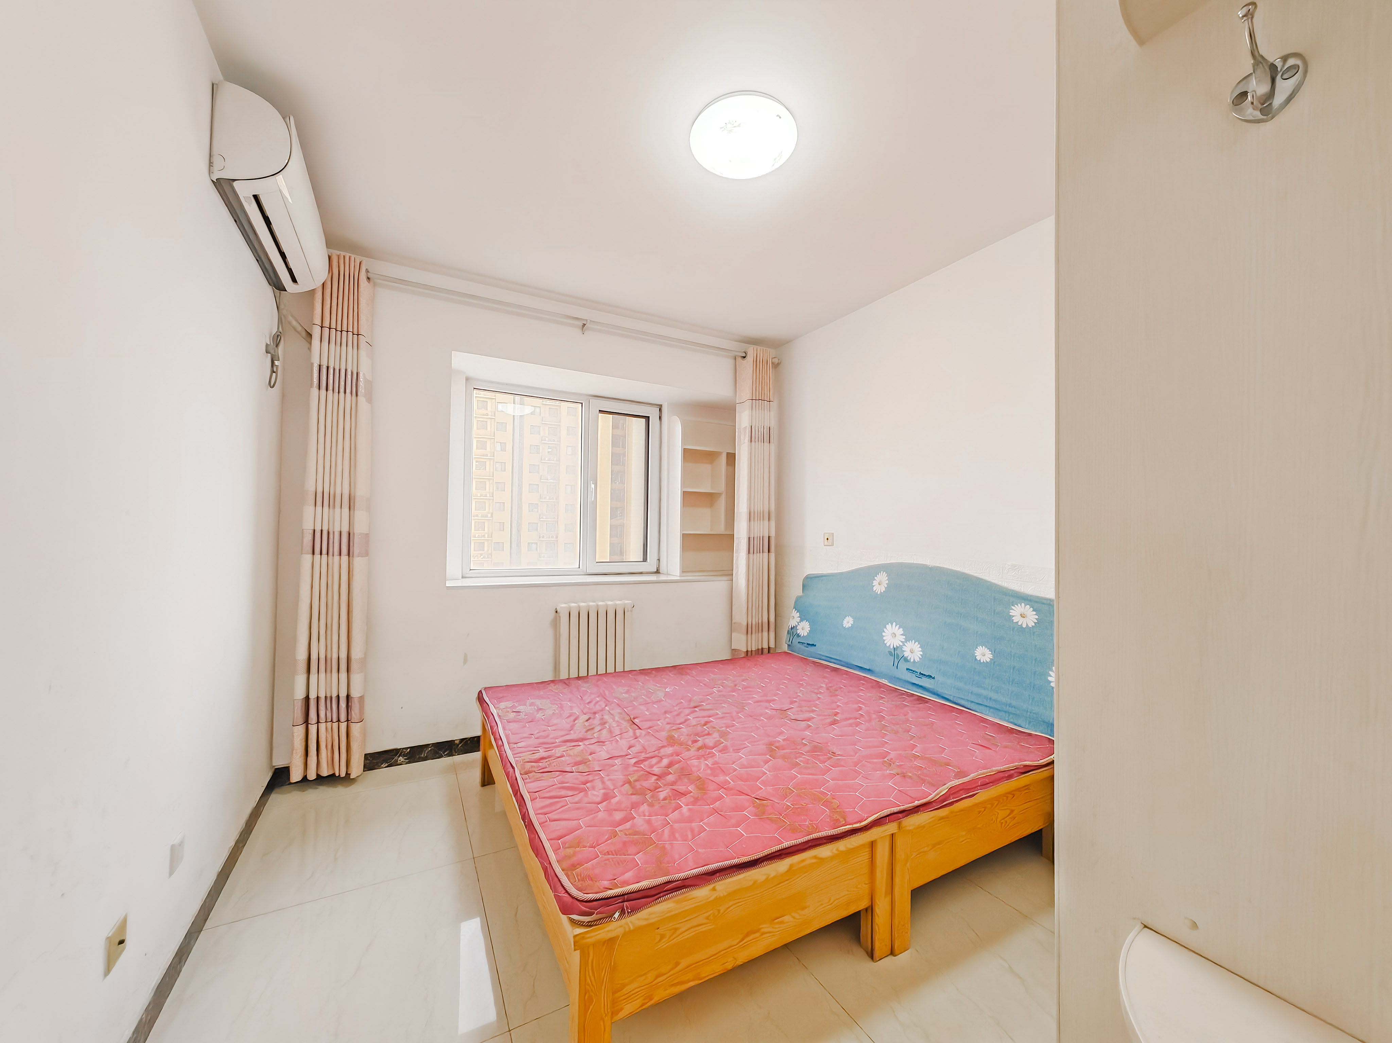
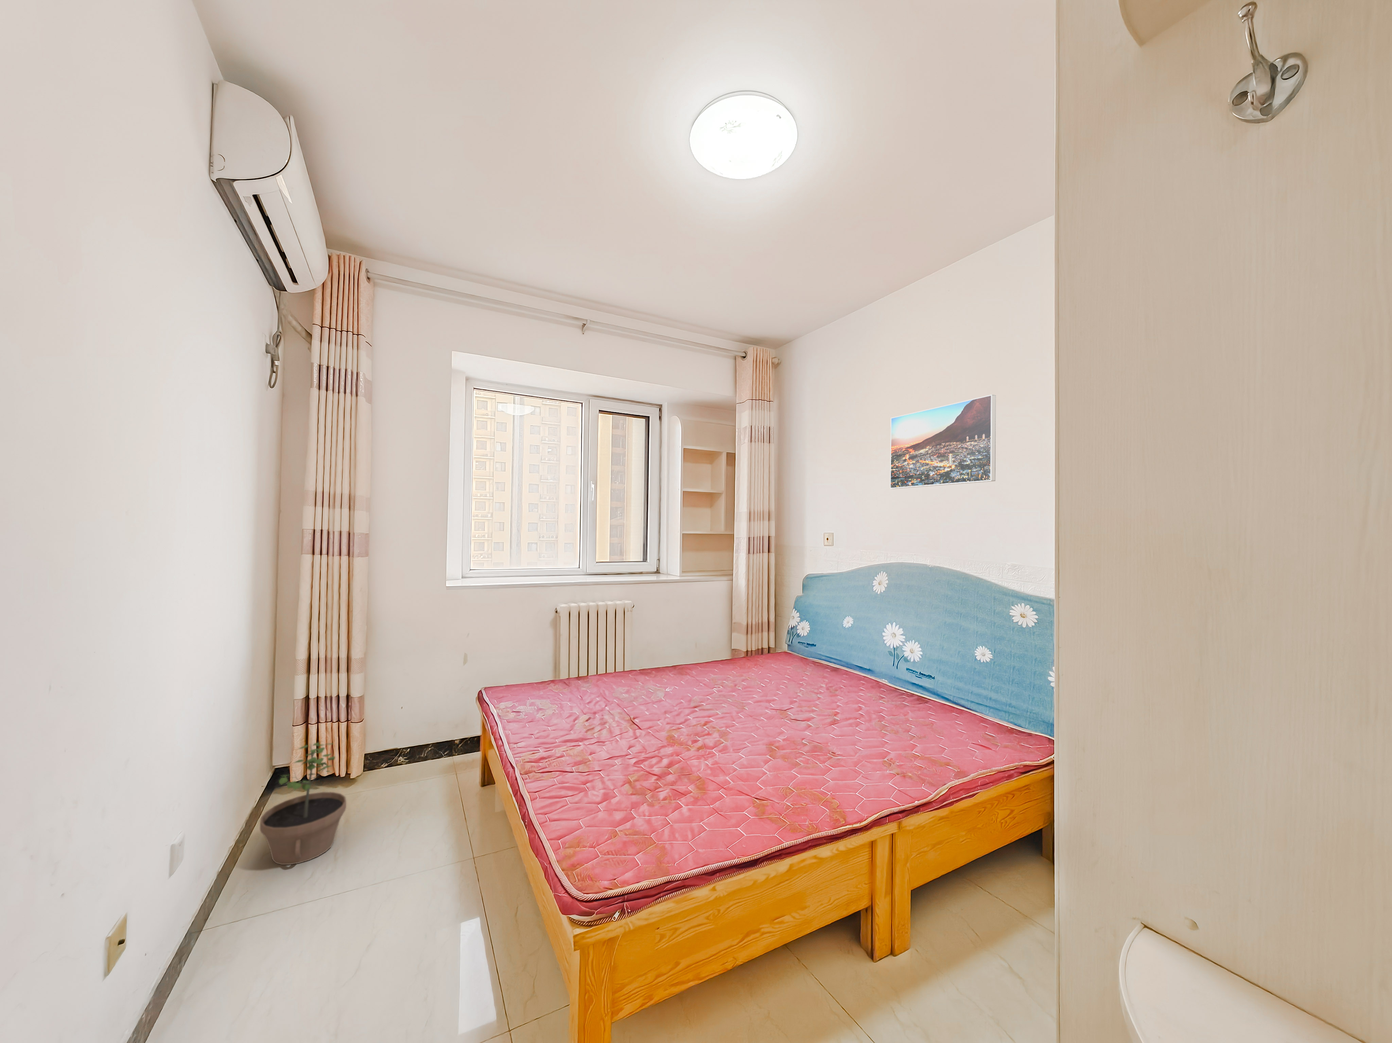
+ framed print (937, 446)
+ potted plant (305, 798)
